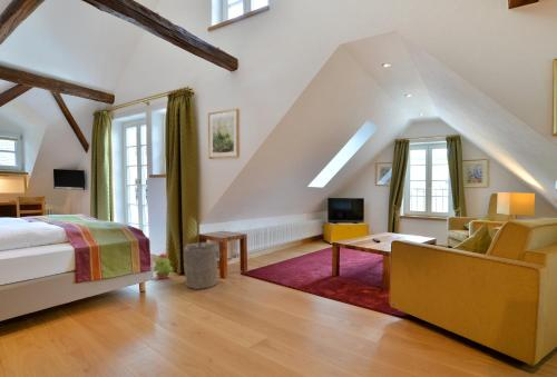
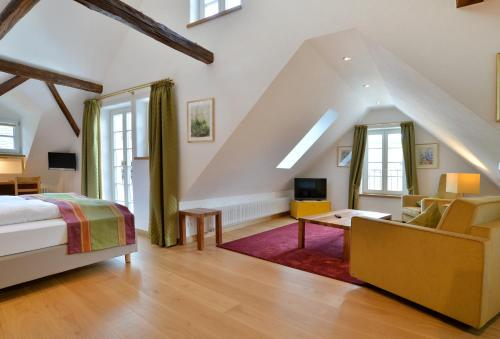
- decorative plant (163, 265)
- laundry hamper (199, 262)
